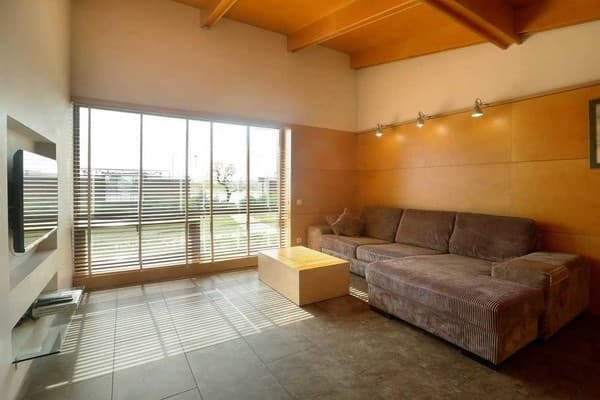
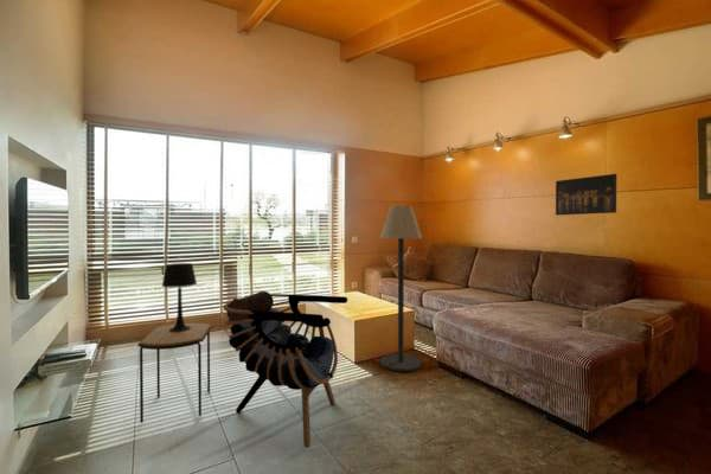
+ table lamp (179, 296)
+ floor lamp (401, 284)
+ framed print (583, 196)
+ side table (159, 369)
+ armchair (284, 357)
